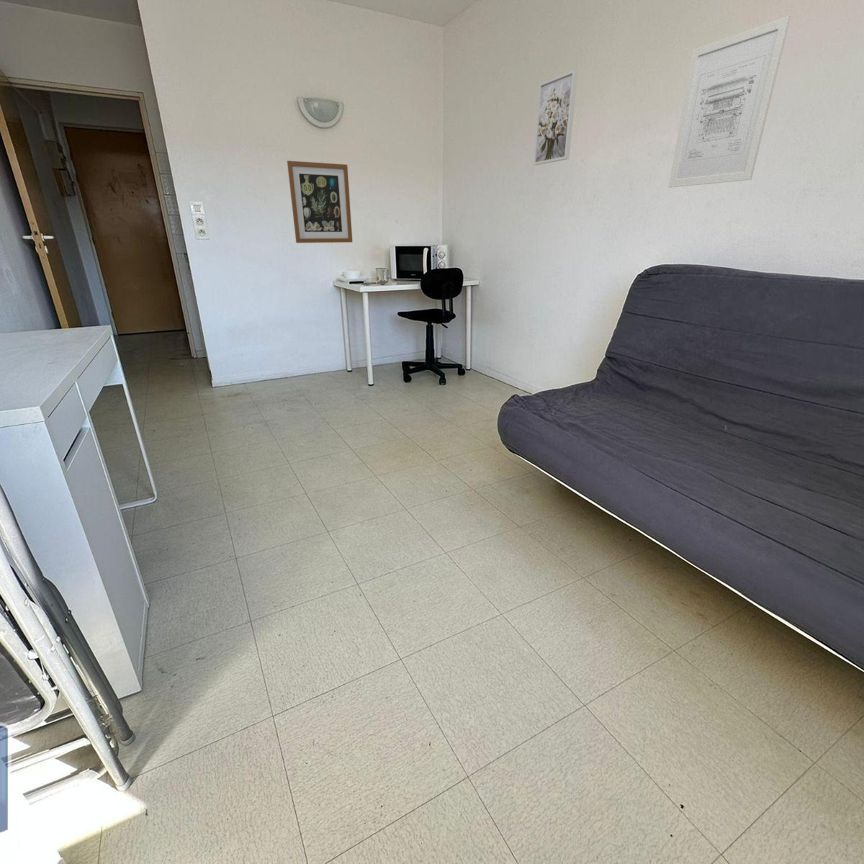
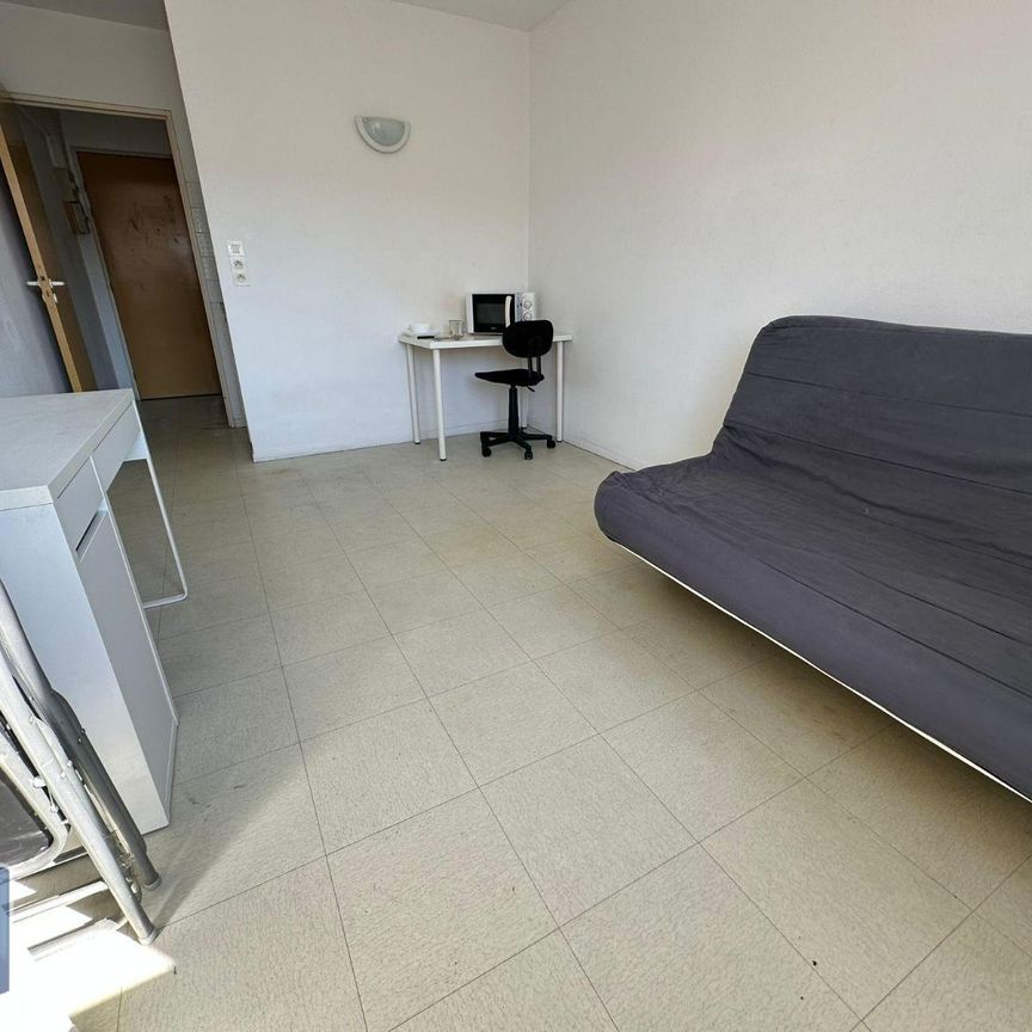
- wall art (321, 203)
- wall art (554, 120)
- wall art (721, 113)
